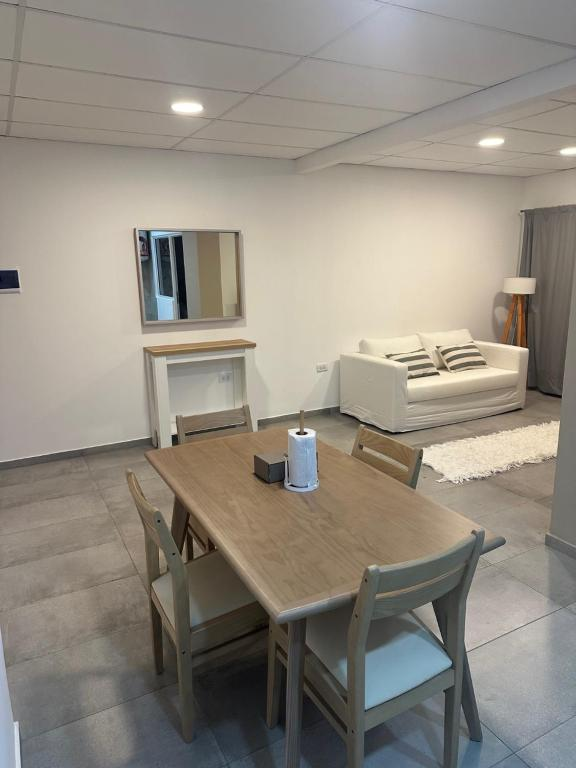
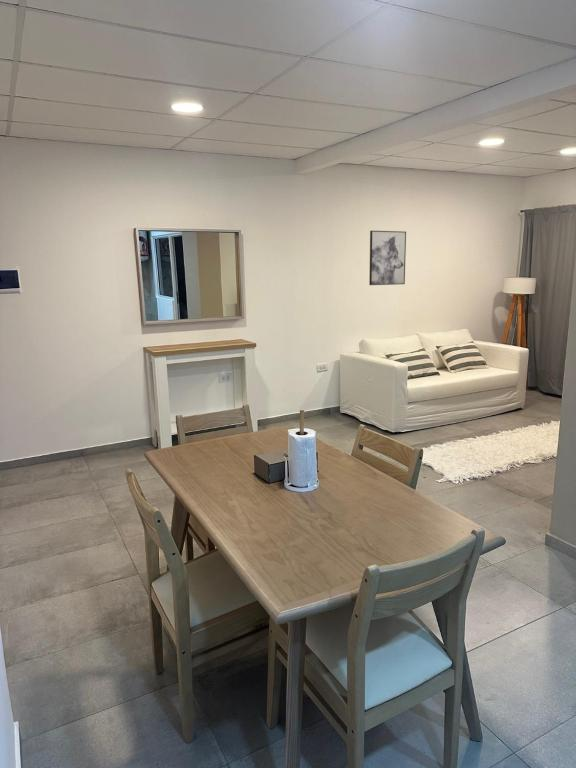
+ wall art (387, 258)
